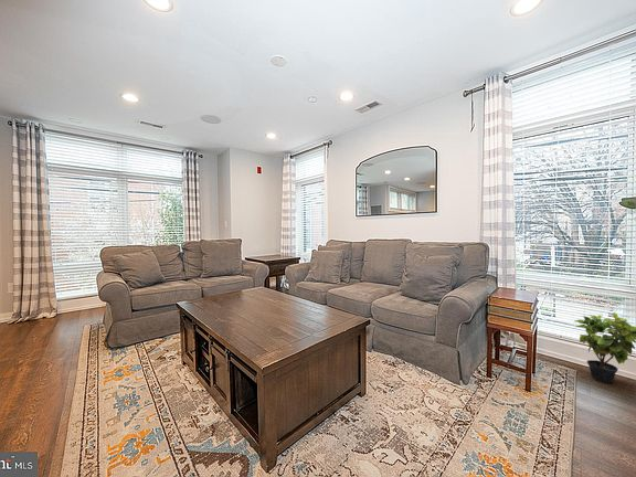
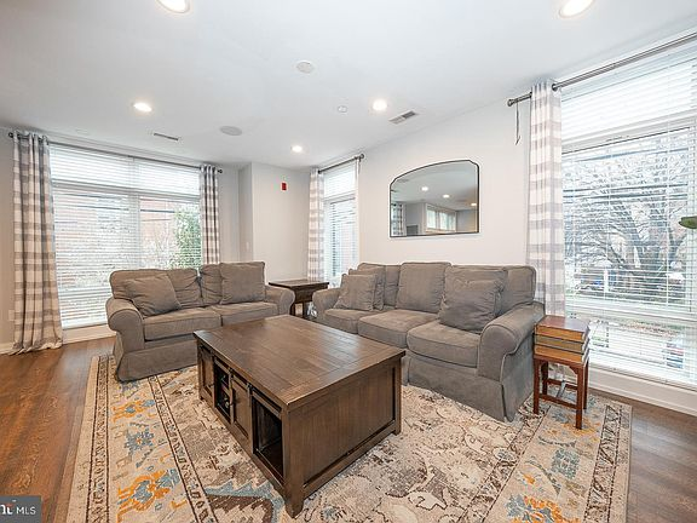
- potted plant (608, 347)
